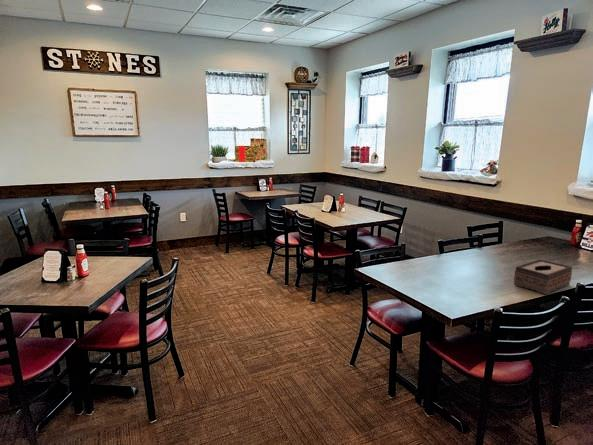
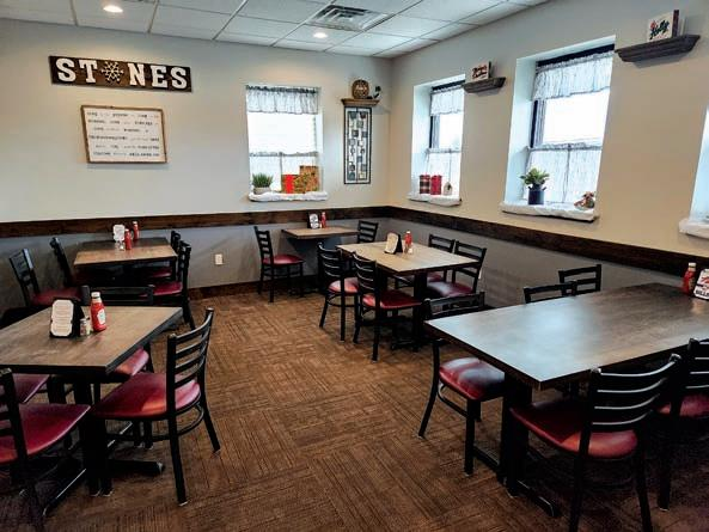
- tissue box (542, 275)
